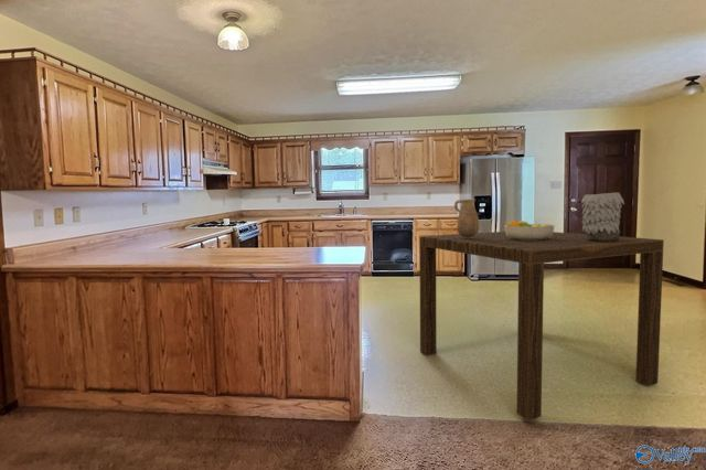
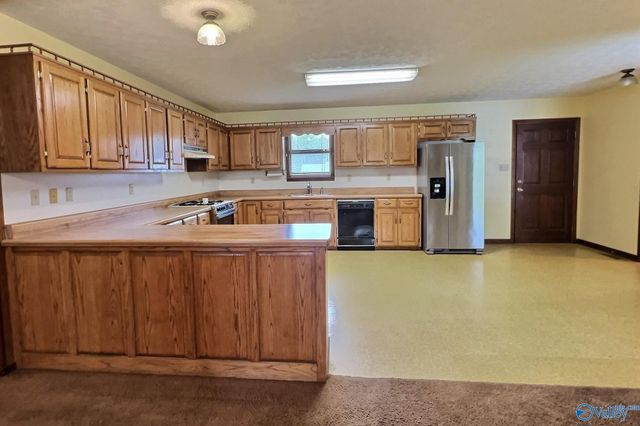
- vase (605, 216)
- dining table (527, 302)
- pitcher (466, 218)
- fruit bowl (528, 228)
